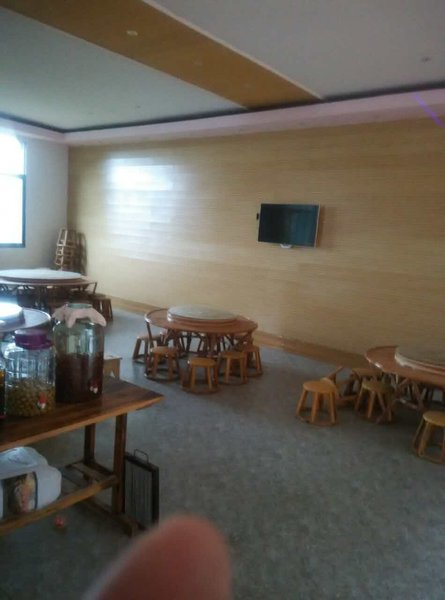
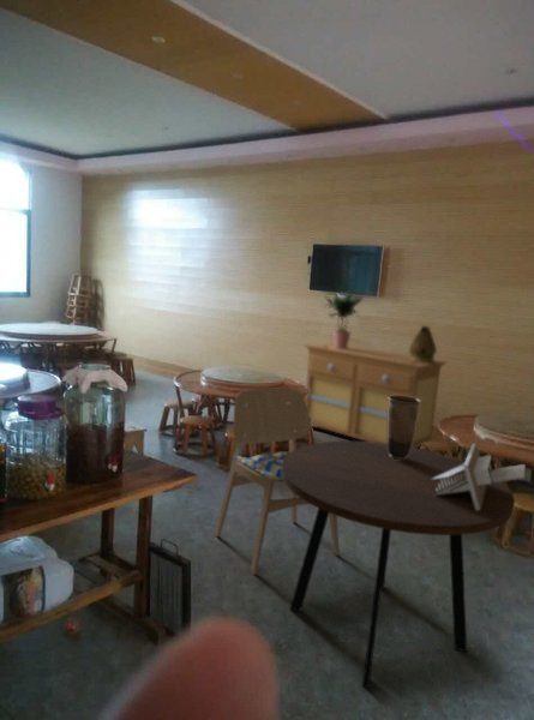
+ sideboard (367, 395)
+ potted plant (338, 318)
+ architectural model (478, 474)
+ vase (401, 427)
+ dining chair (281, 473)
+ dining table (384, 553)
+ ceramic vessel (424, 342)
